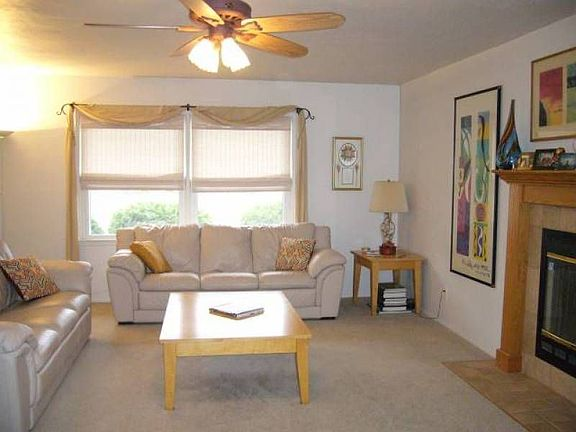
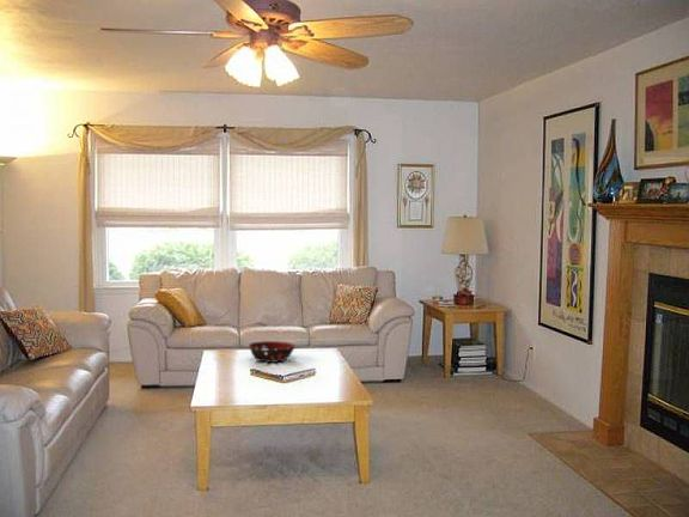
+ decorative bowl (272, 352)
